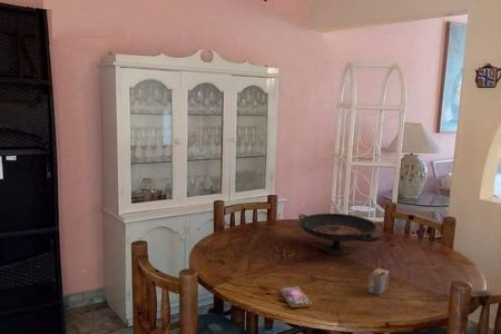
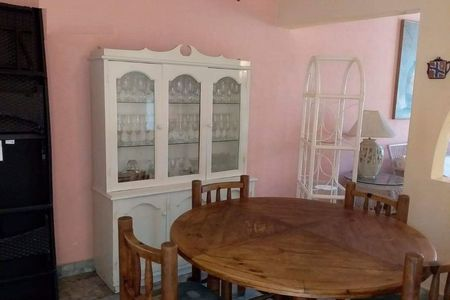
- decorative bowl (336, 235)
- architectural model (379, 274)
- smartphone (294, 296)
